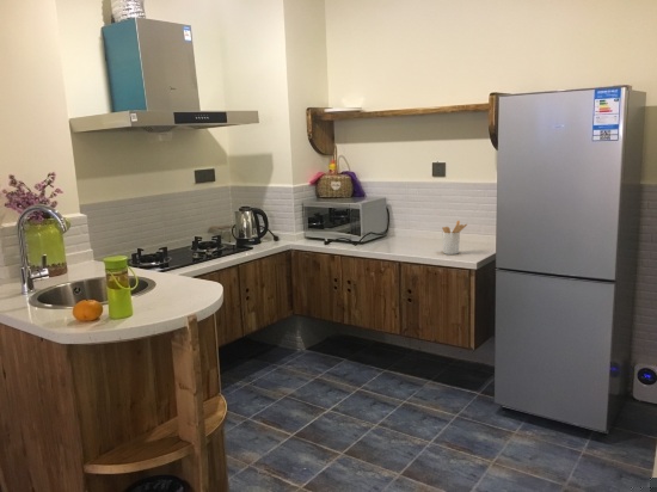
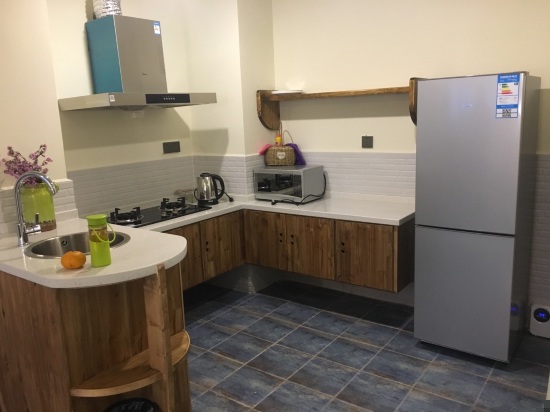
- utensil holder (454, 238)
